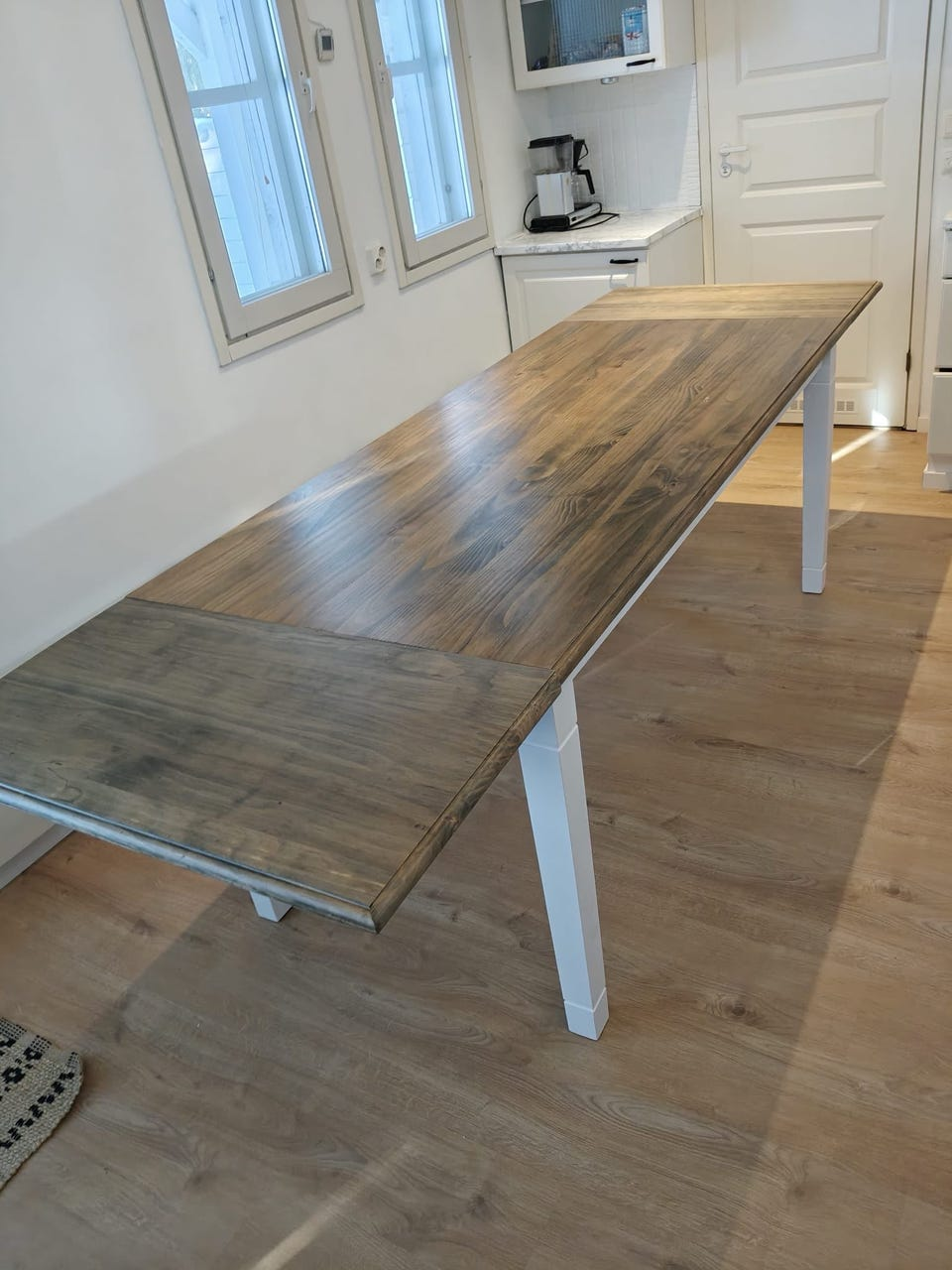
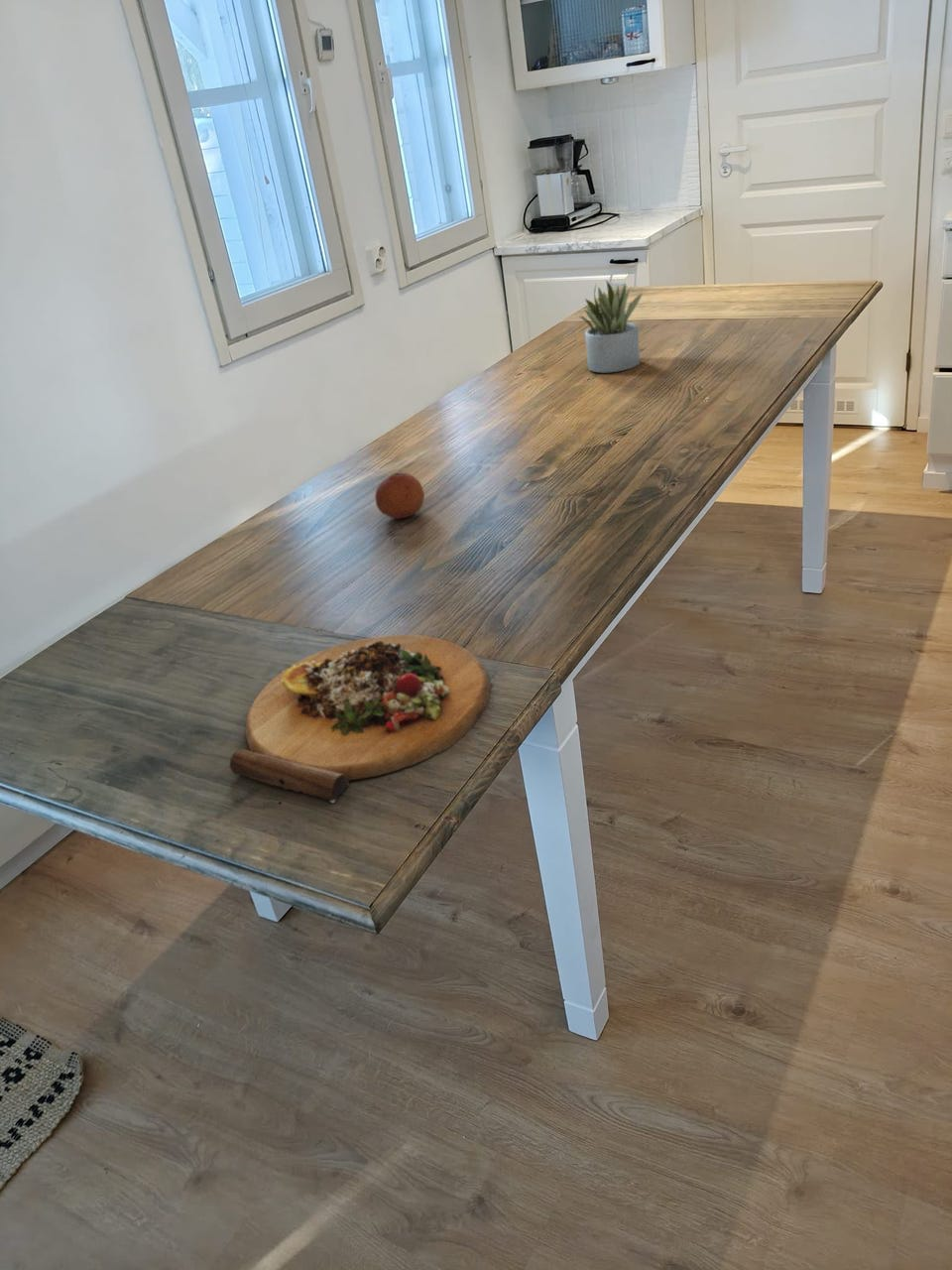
+ cutting board (354, 686)
+ fruit (399, 494)
+ succulent plant (611, 322)
